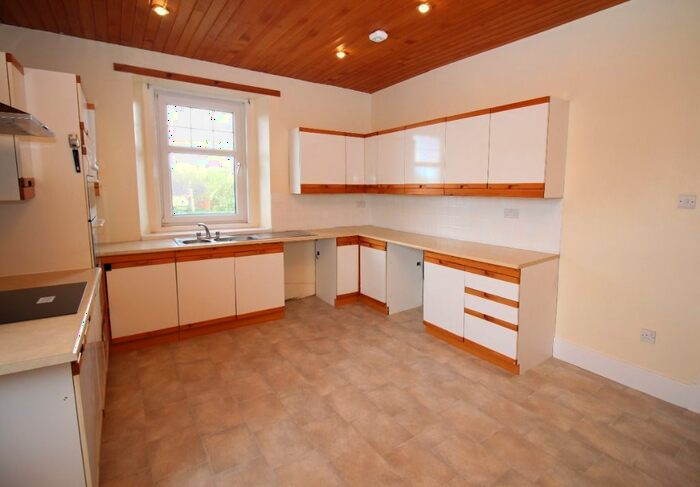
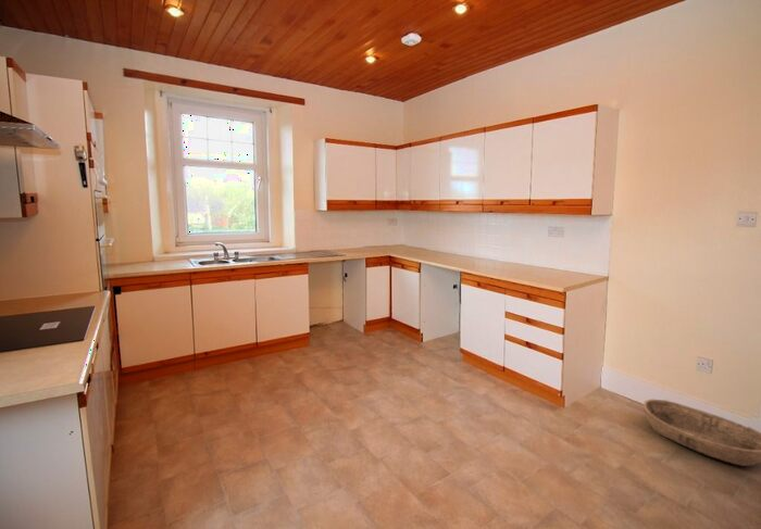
+ basket (702, 431)
